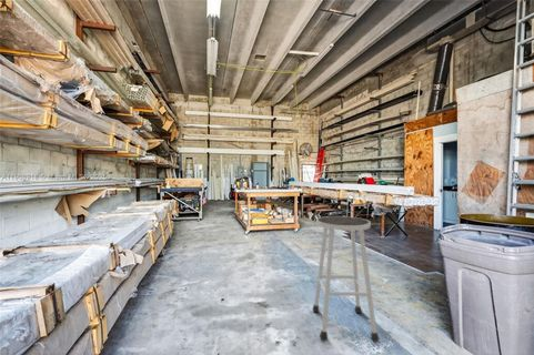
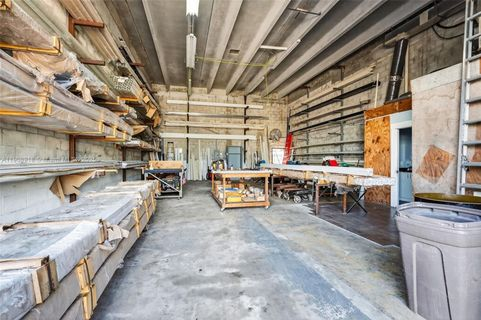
- stool (342, 275)
